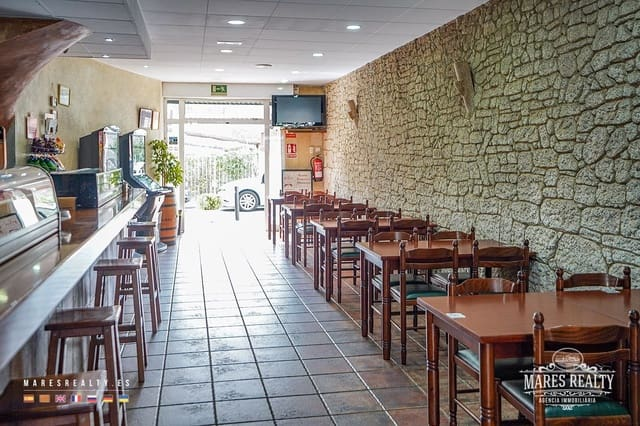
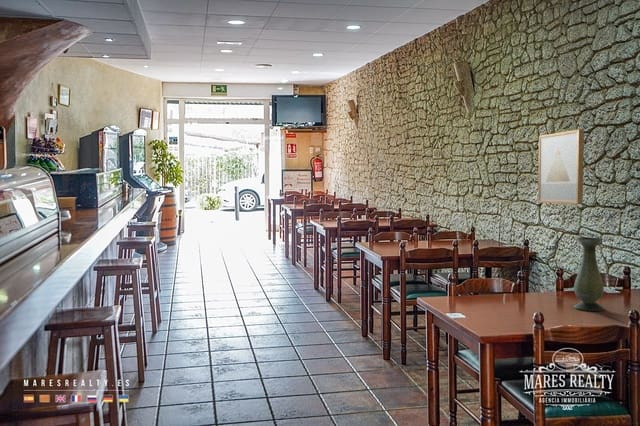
+ vase (589, 273)
+ wall art (559, 168)
